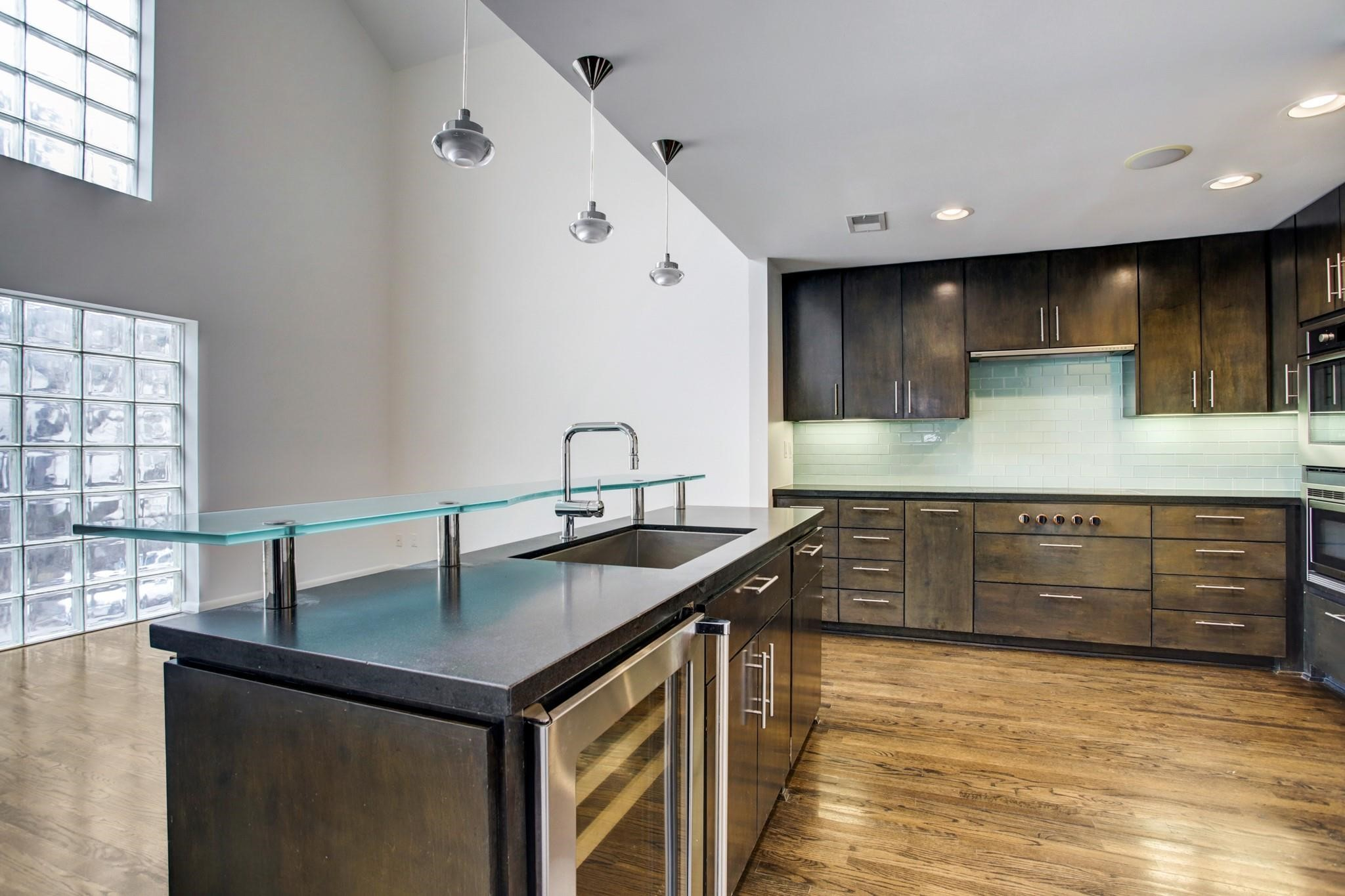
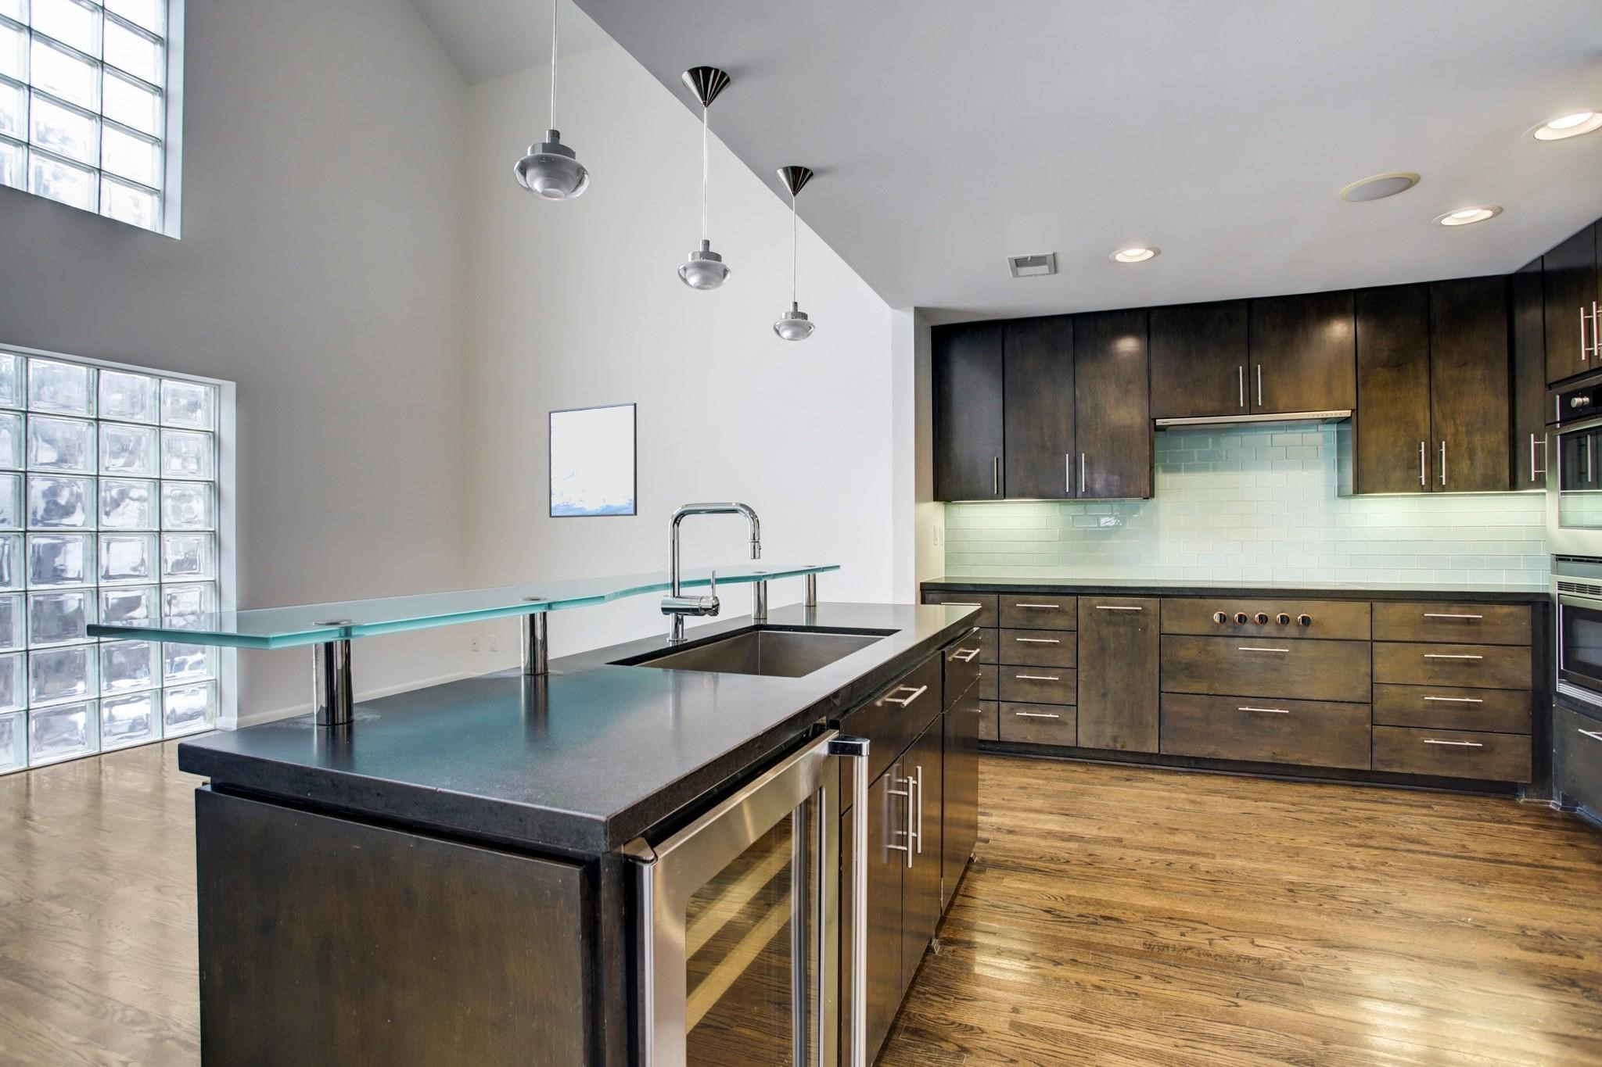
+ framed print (591, 462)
